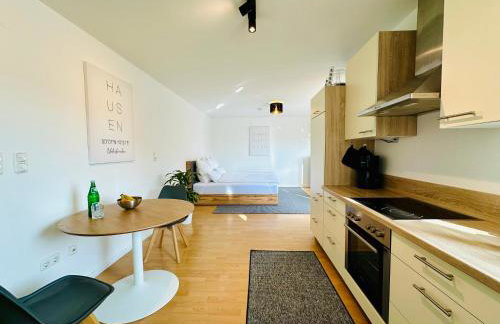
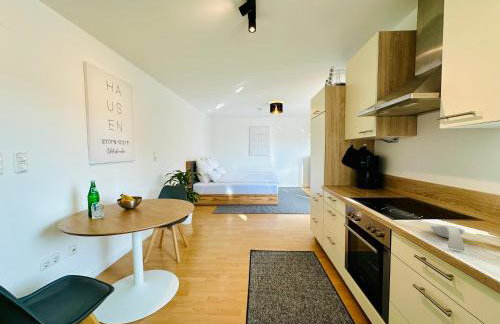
+ spoon rest (449, 231)
